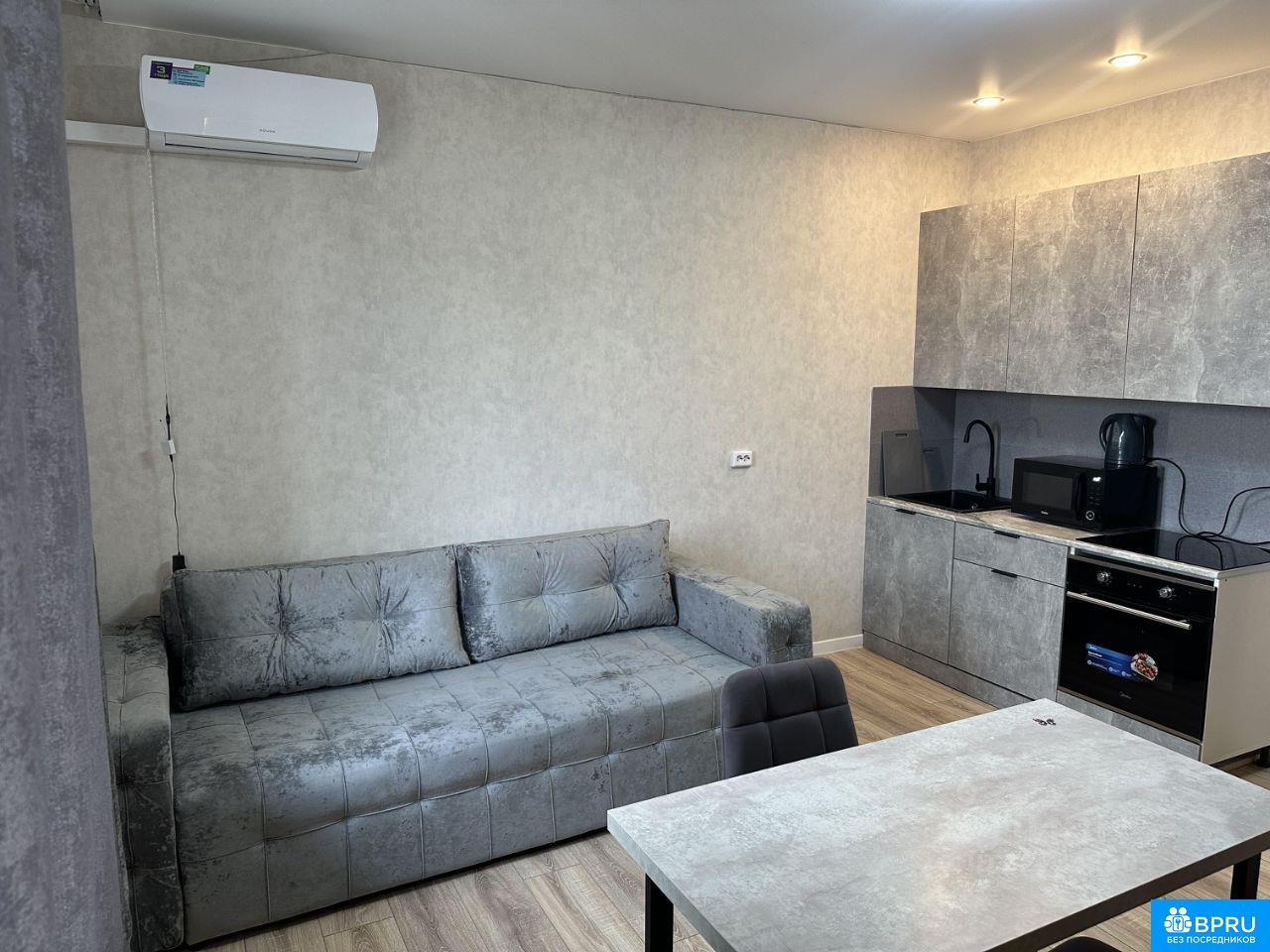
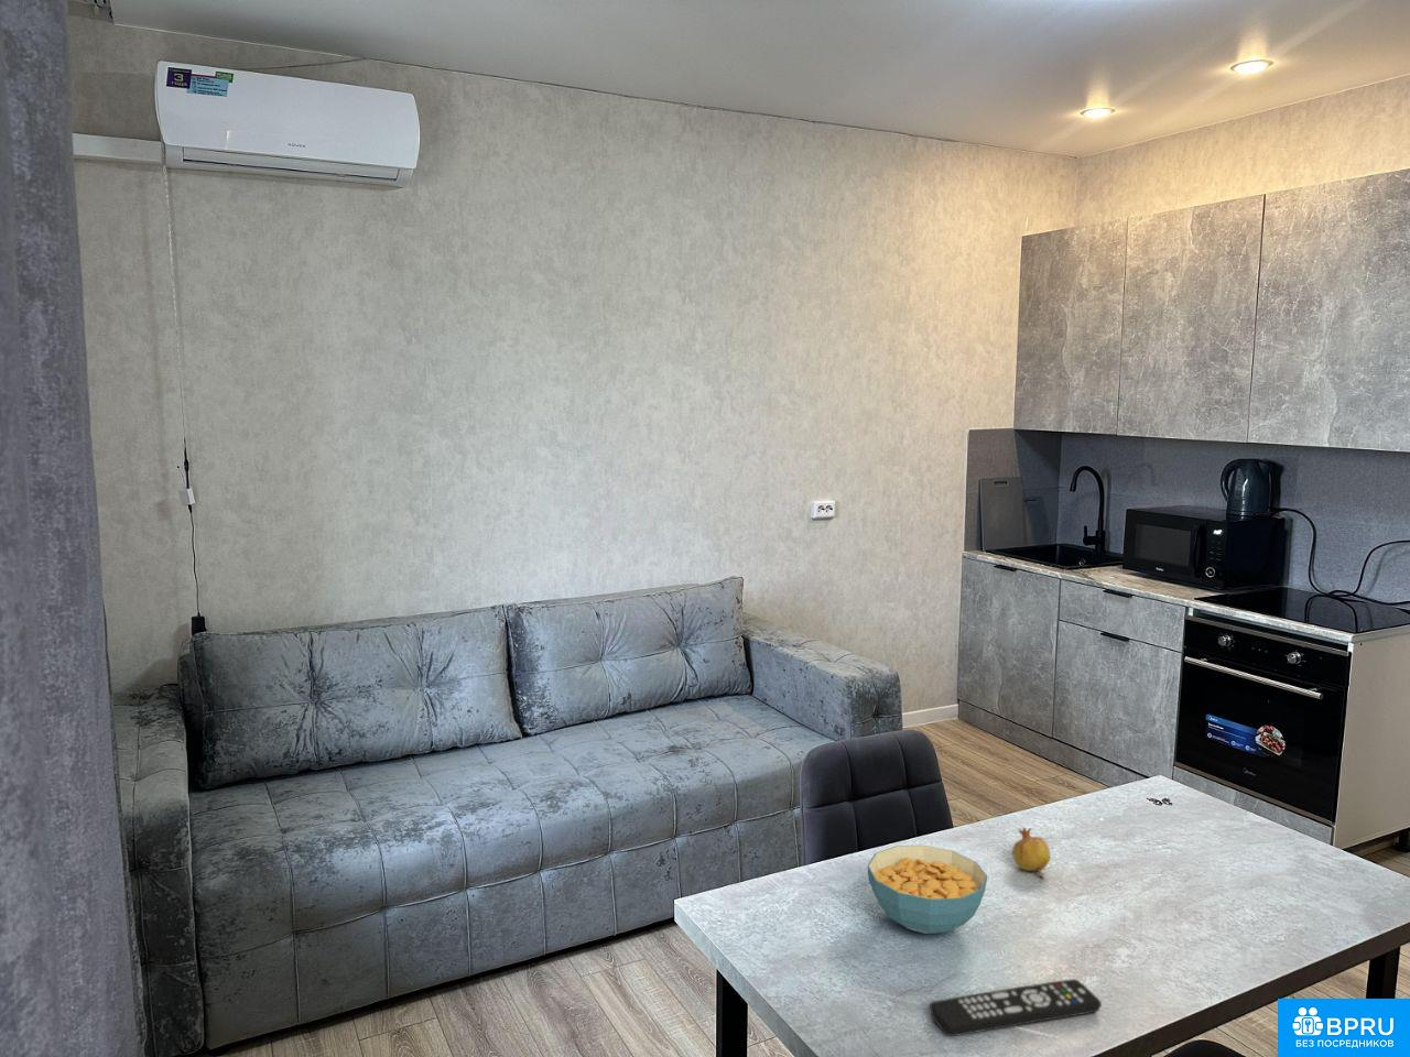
+ fruit (1031, 850)
+ remote control (1015, 1007)
+ cereal bowl (925, 897)
